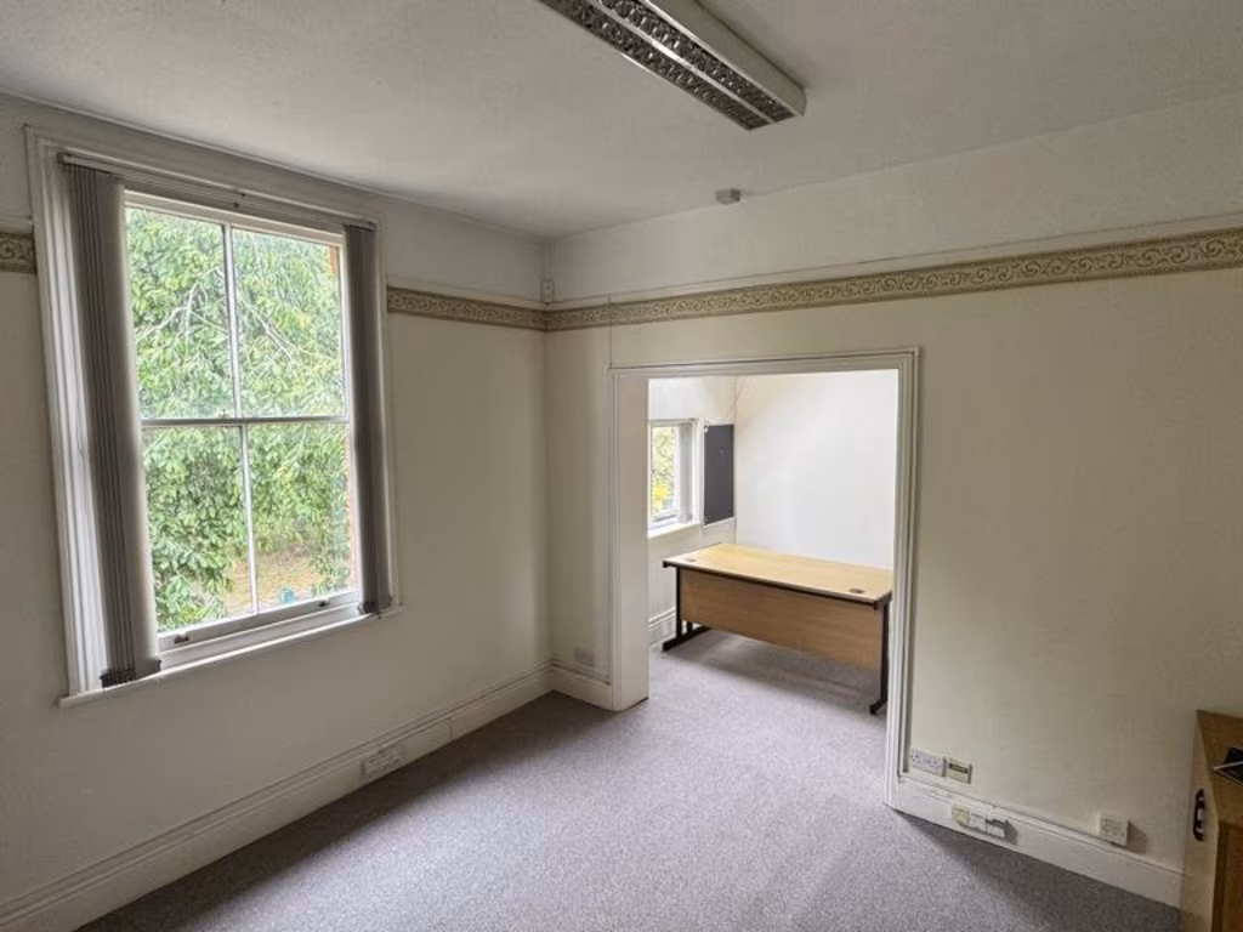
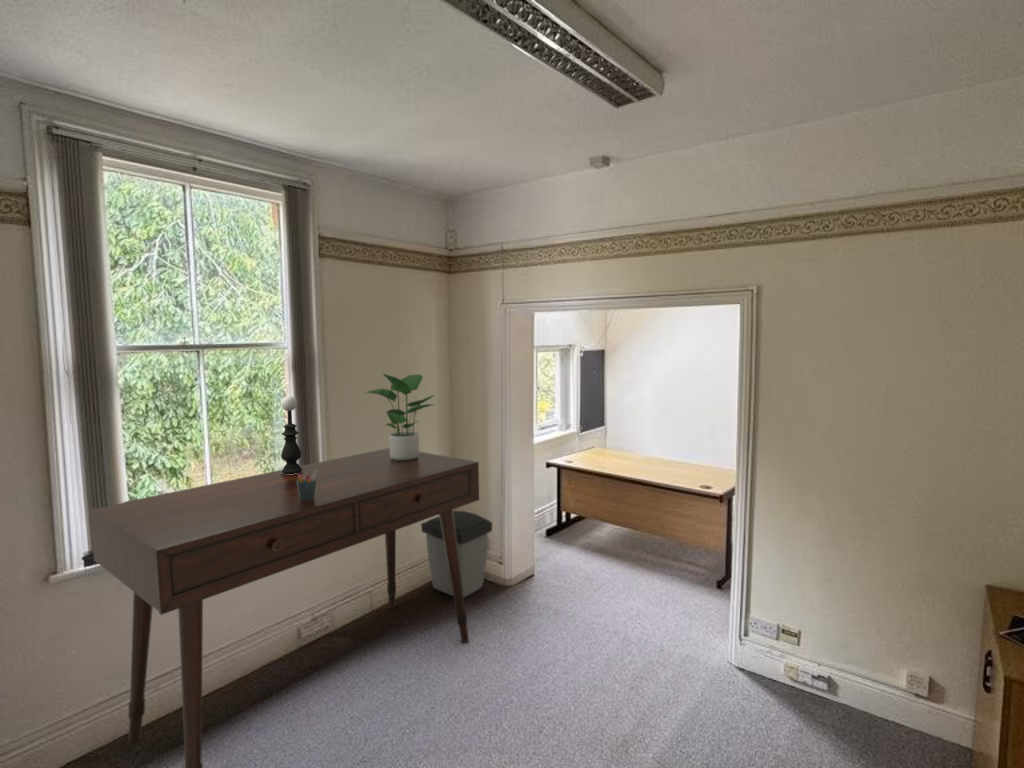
+ desk (311, 560)
+ potted plant (407, 414)
+ pen holder (306, 484)
+ trash can (458, 553)
+ table lamp (290, 433)
